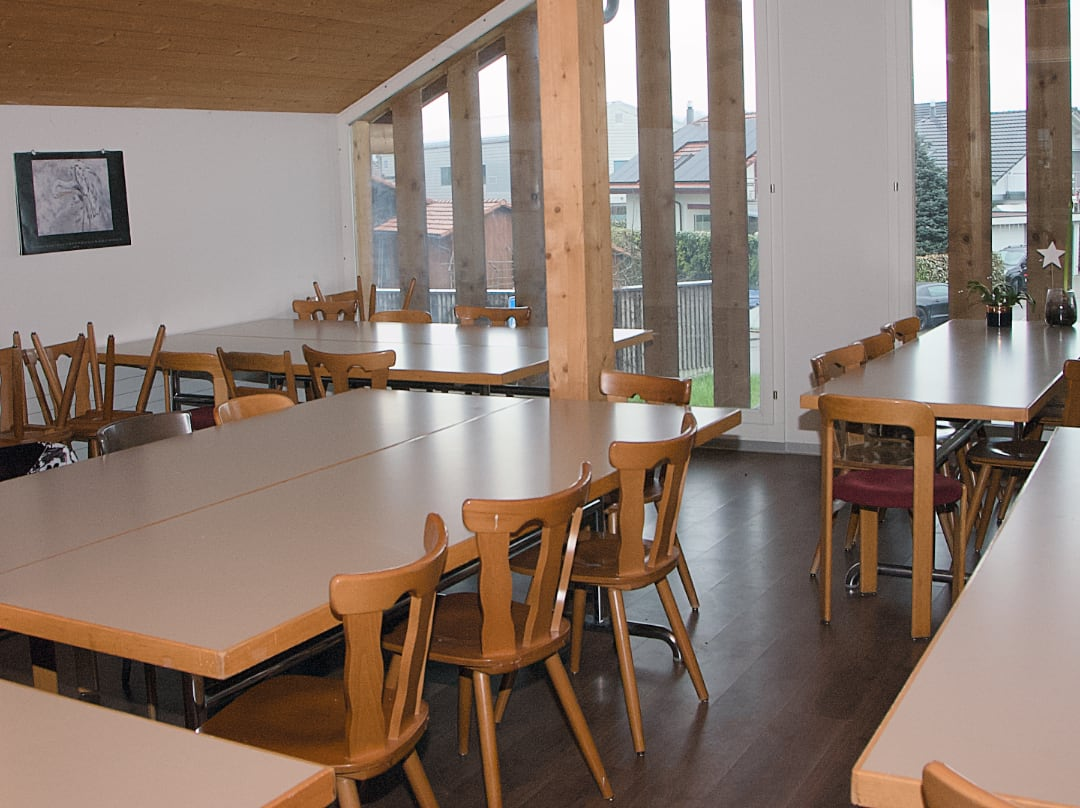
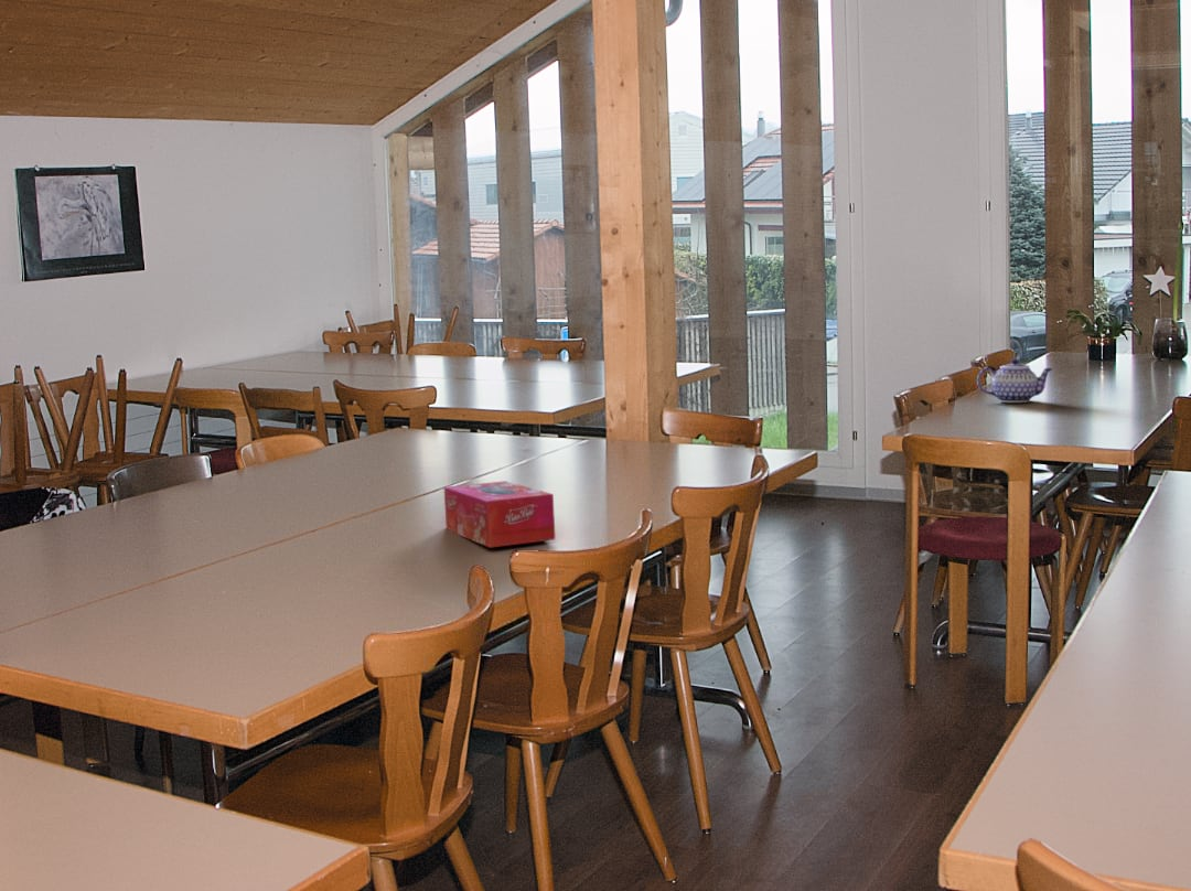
+ tissue box (497, 512)
+ teapot (1015, 379)
